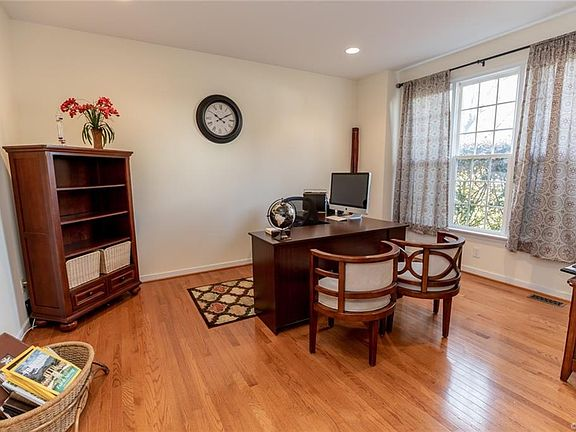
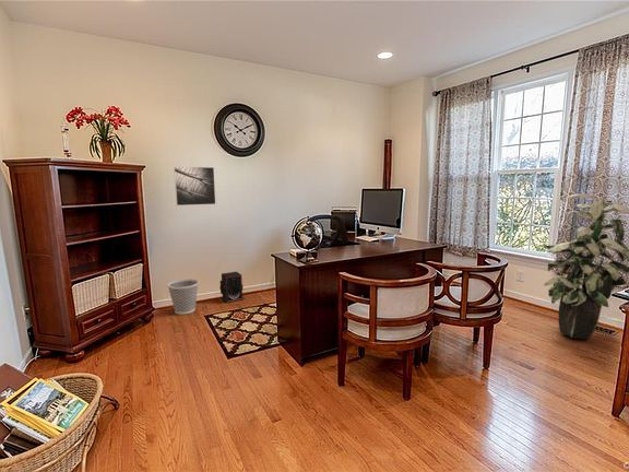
+ stereo (232, 286)
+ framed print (195, 186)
+ wastebasket (183, 296)
+ indoor plant (583, 266)
